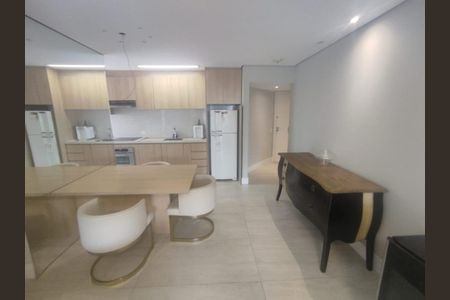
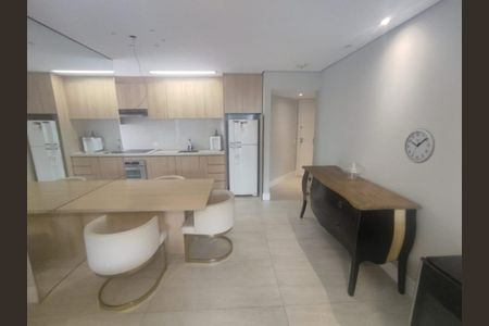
+ wall clock (417, 146)
